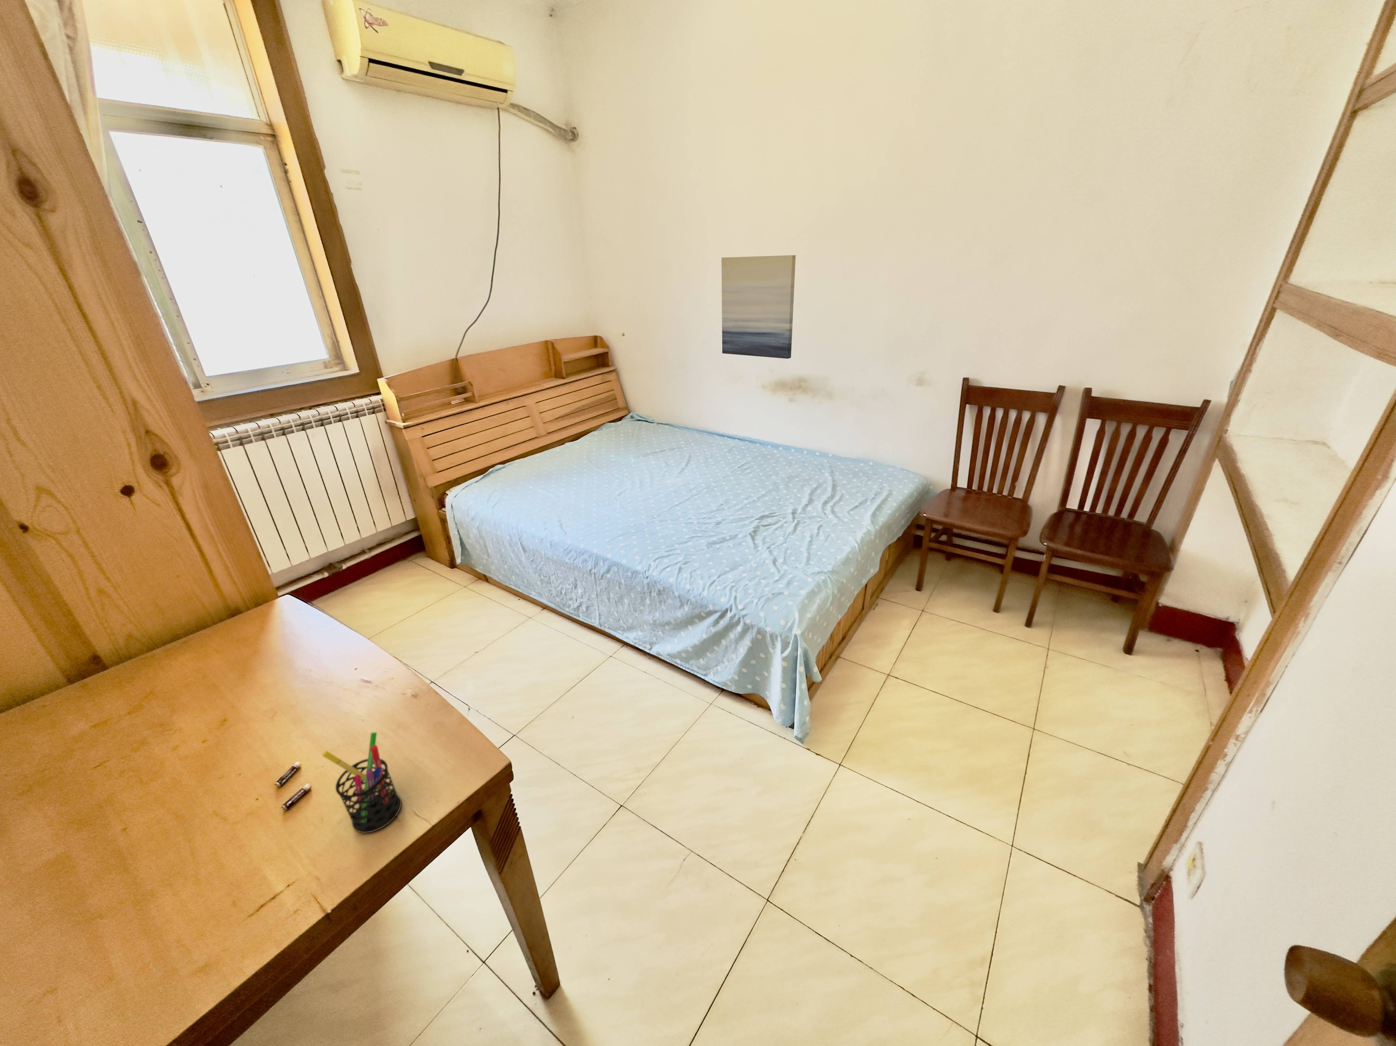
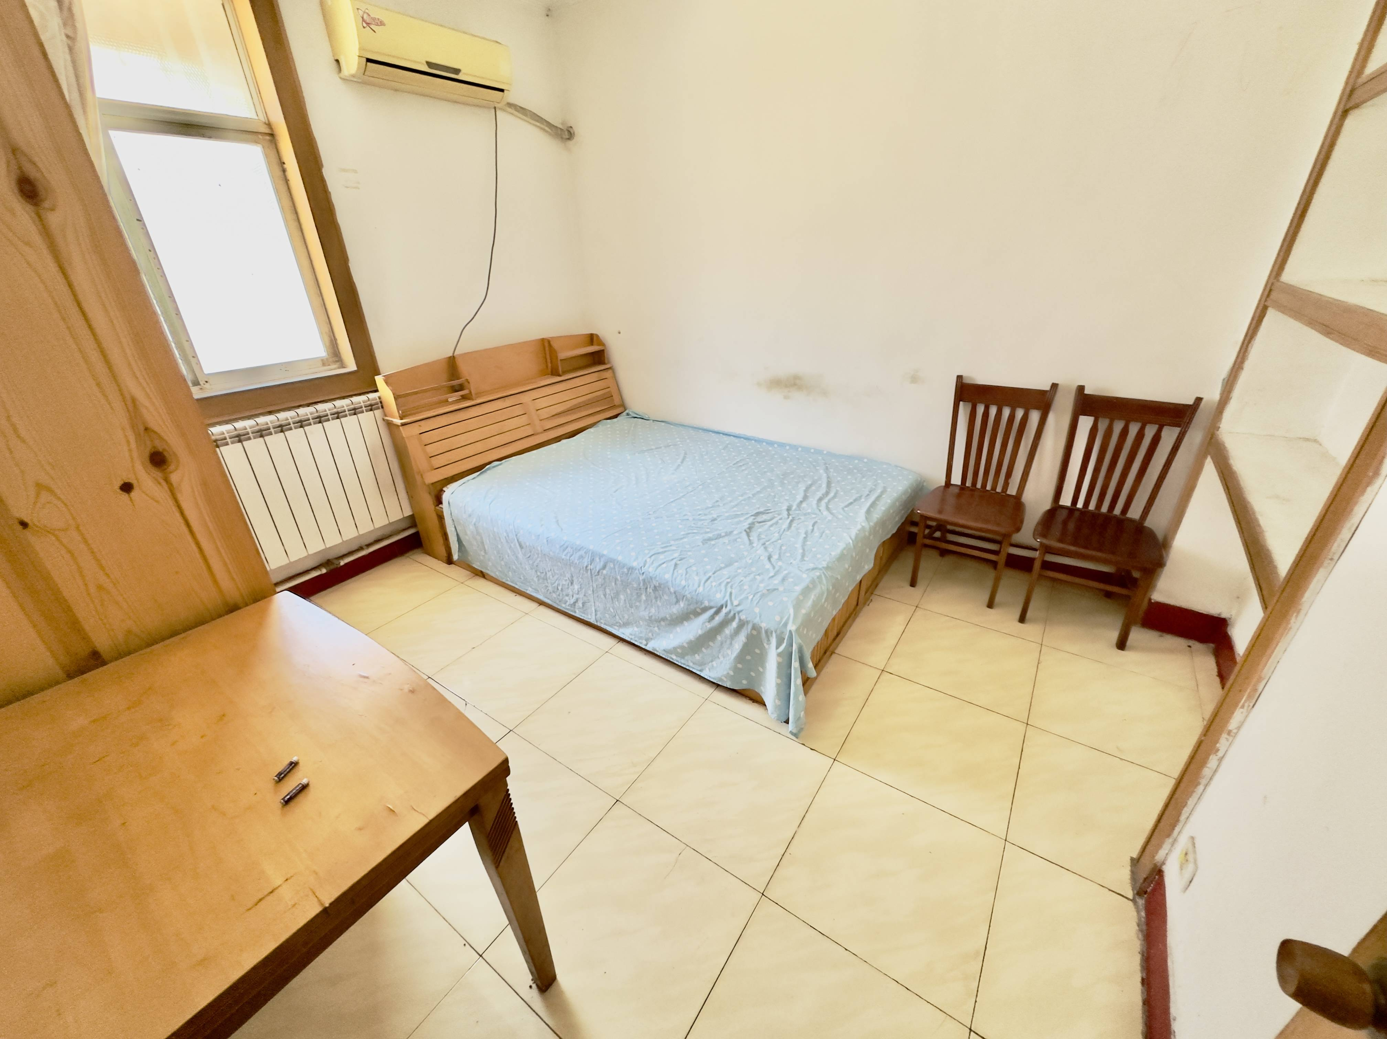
- pen holder (369, 777)
- wall art (756, 308)
